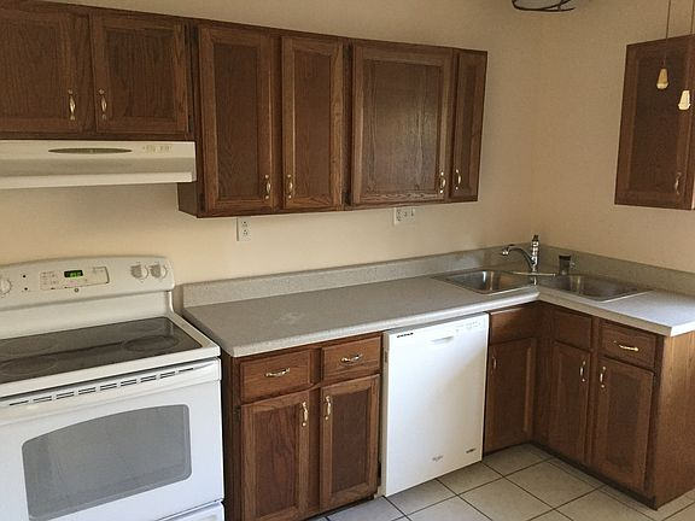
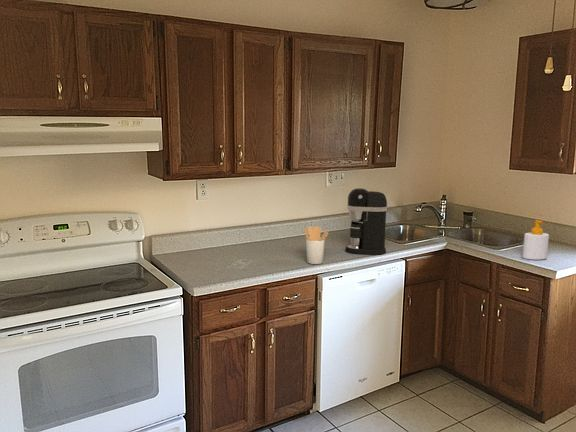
+ soap bottle (536, 239)
+ utensil holder (314, 243)
+ coffee maker (366, 220)
